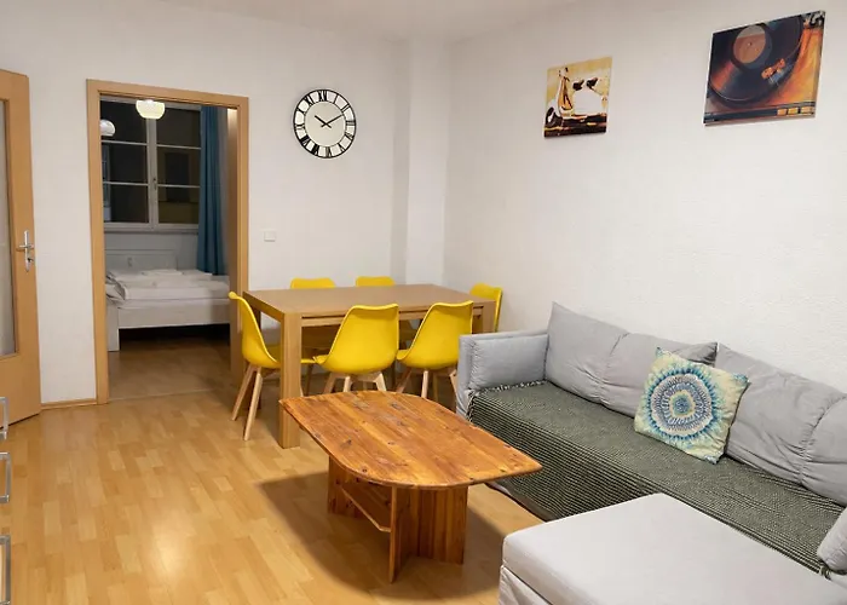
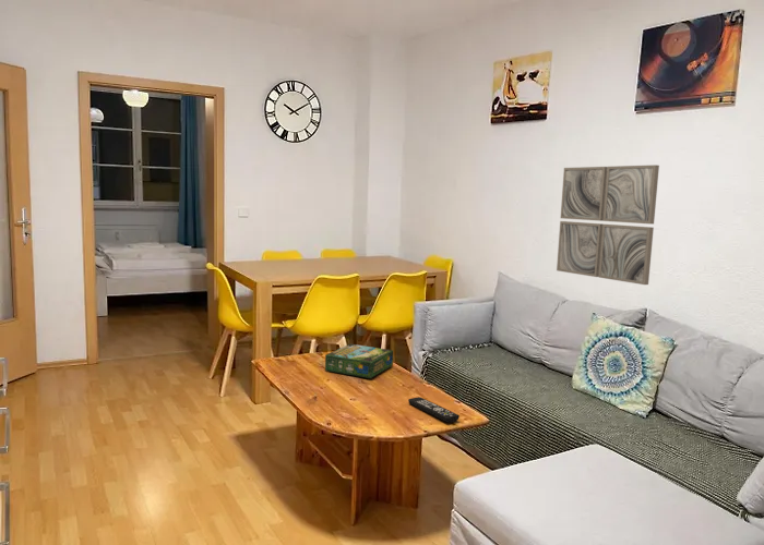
+ wall art (602, 223)
+ board game (359, 360)
+ remote control (432, 409)
